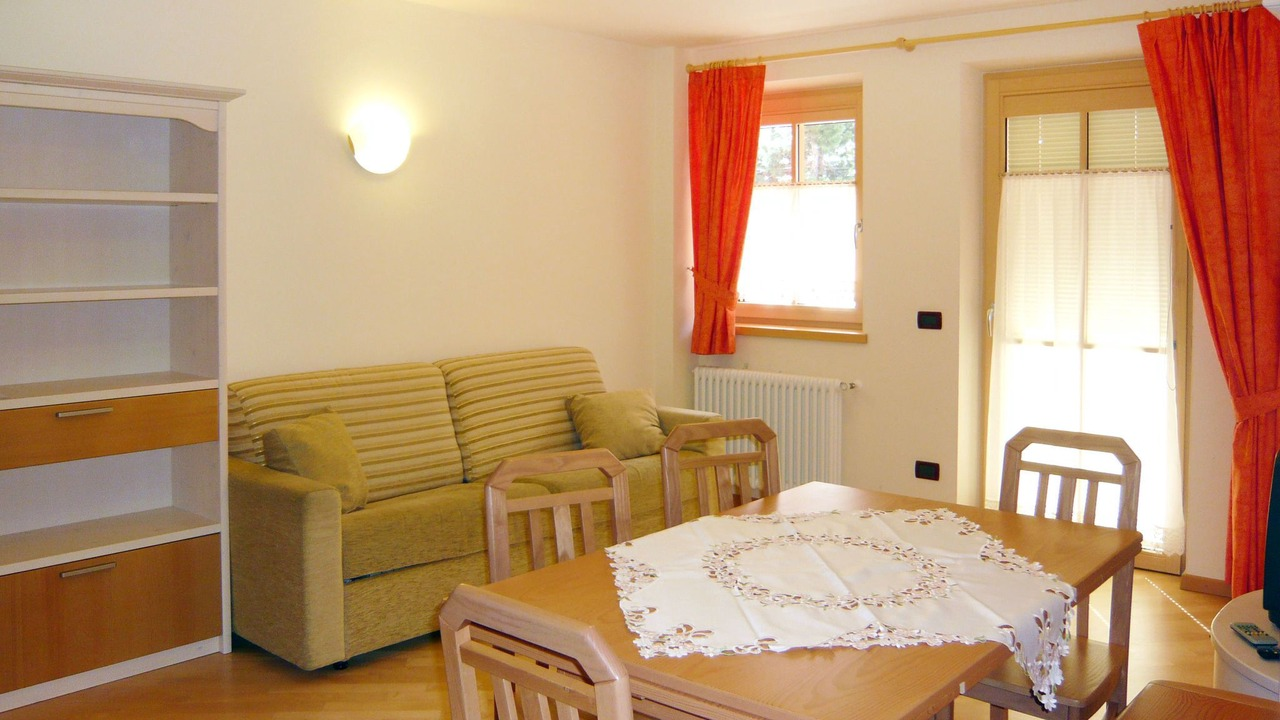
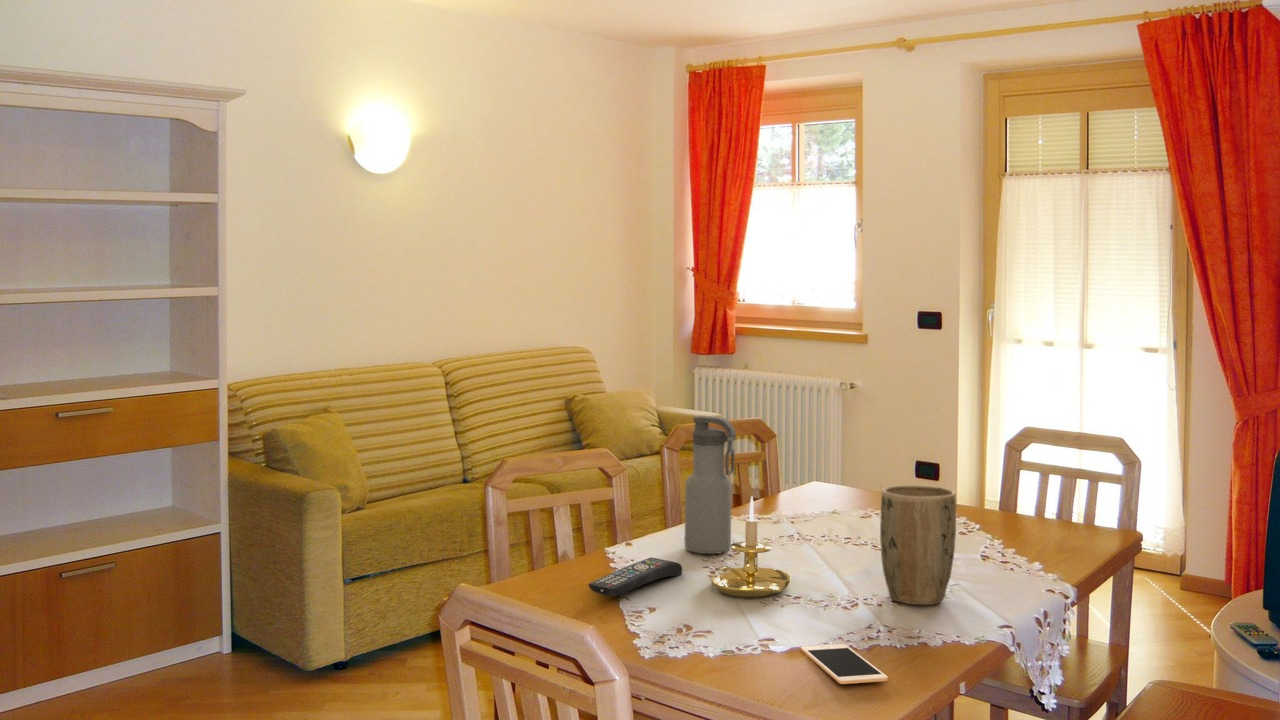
+ candle holder (747, 543)
+ plant pot (917, 544)
+ remote control (637, 575)
+ water bottle (709, 483)
+ cell phone (842, 663)
